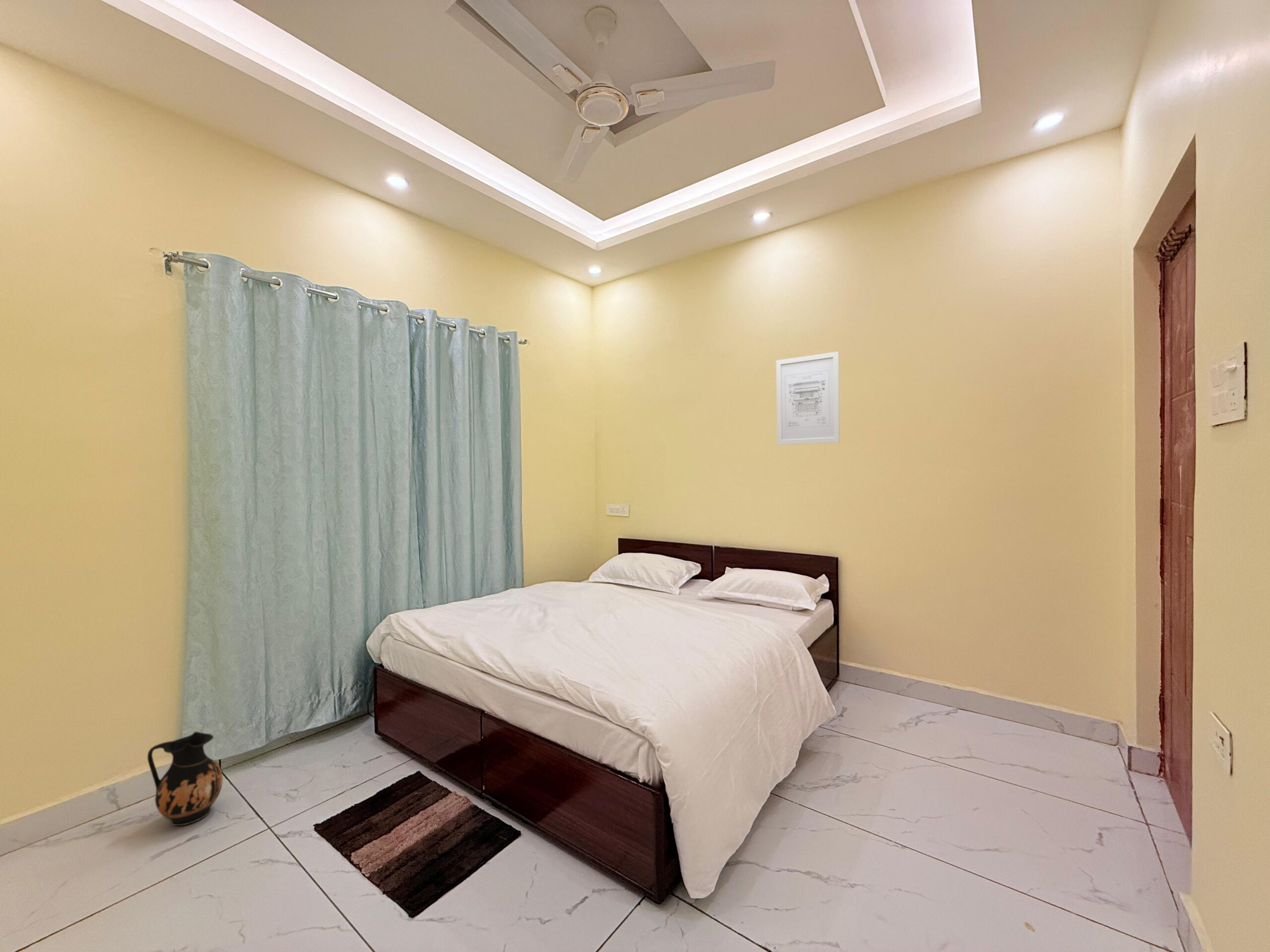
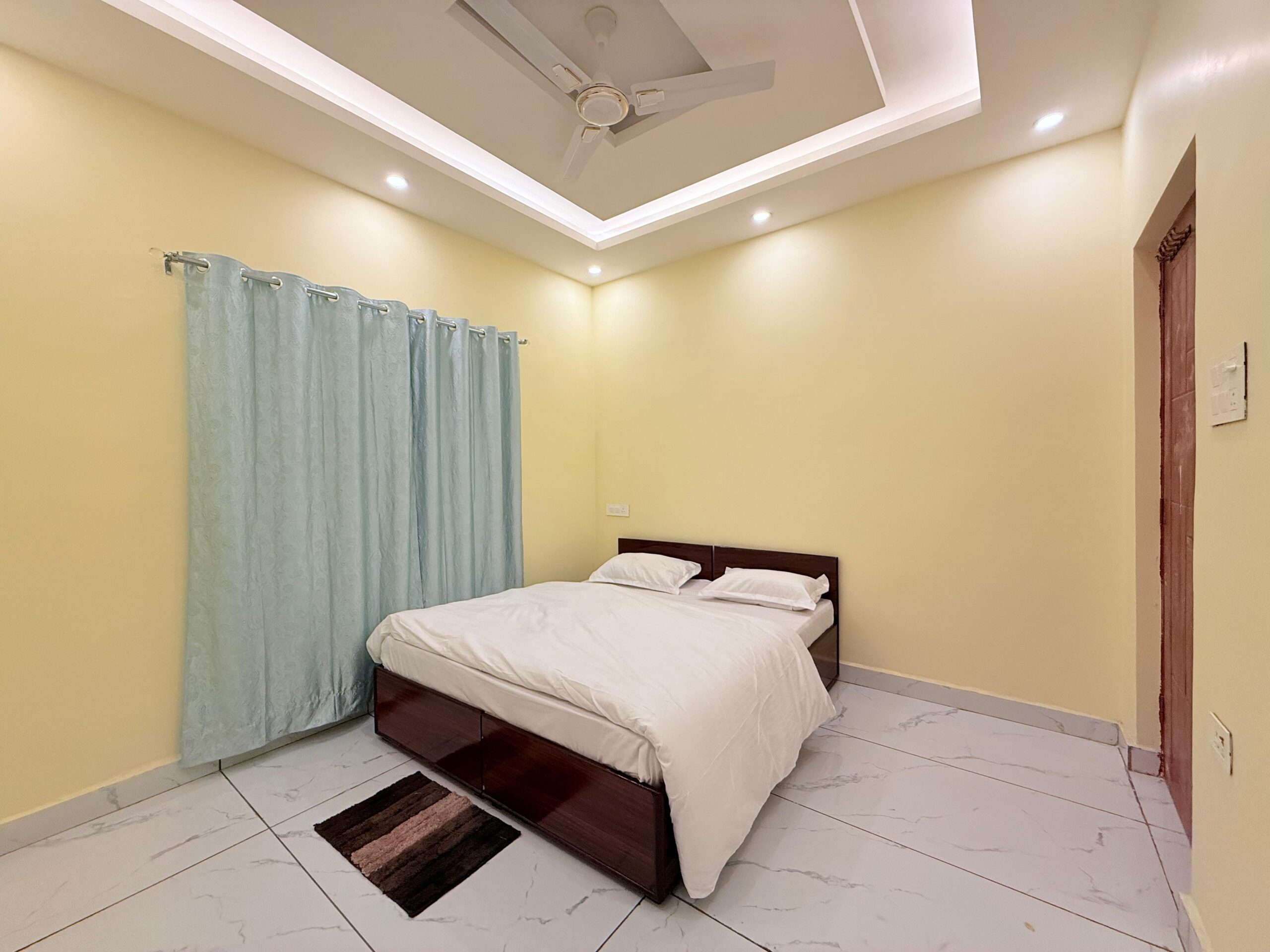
- ceramic jug (188, 778)
- wall art (807, 400)
